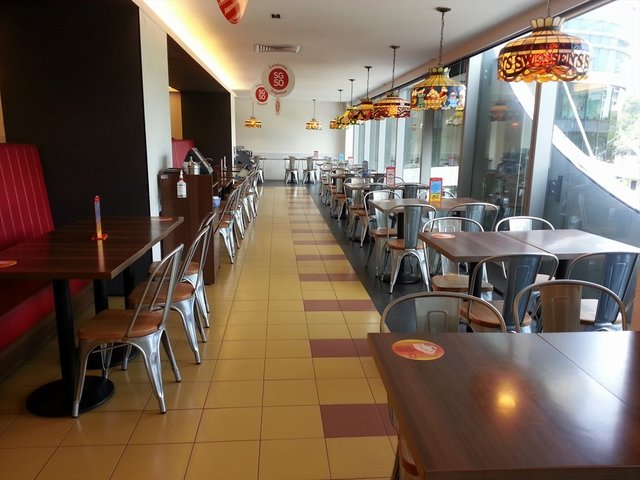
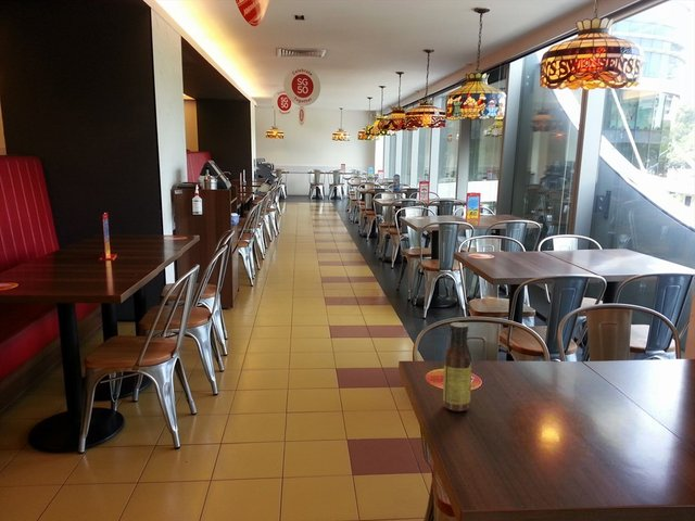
+ sauce bottle (457, 366)
